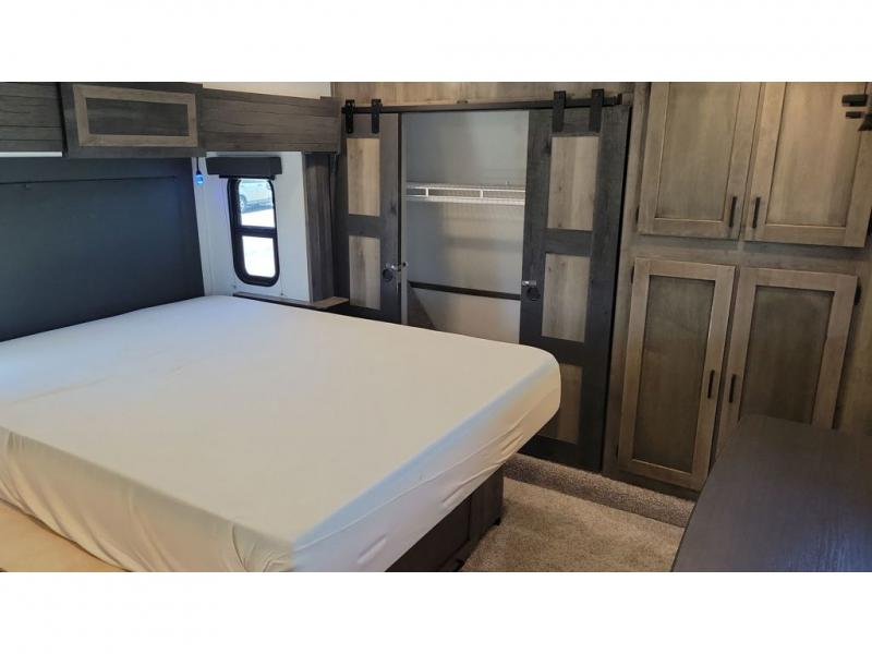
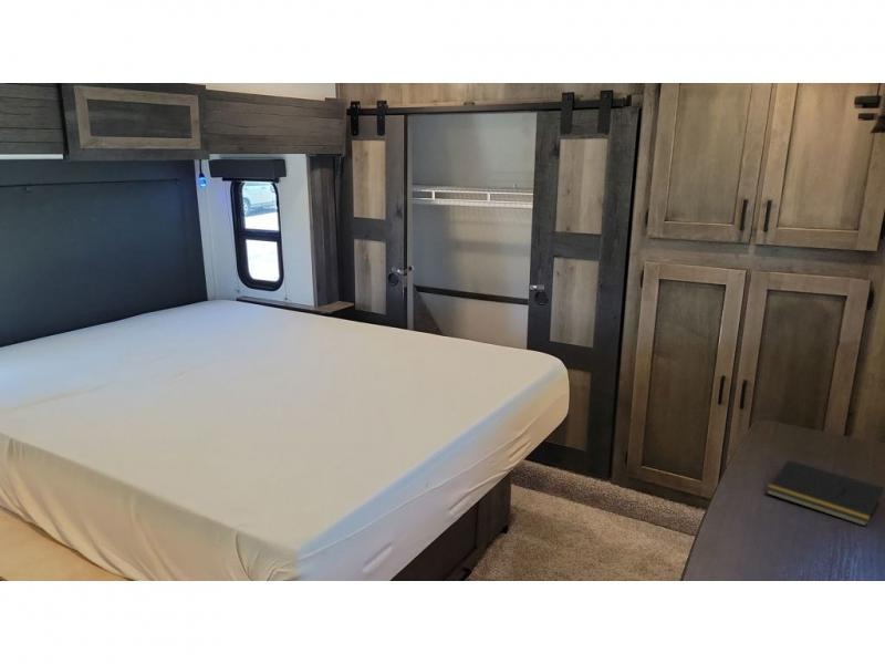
+ notepad (823, 490)
